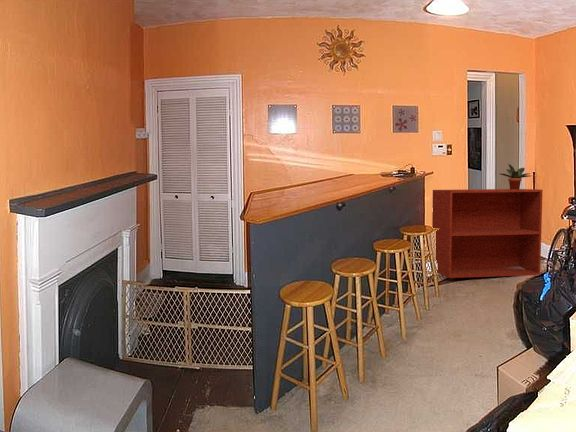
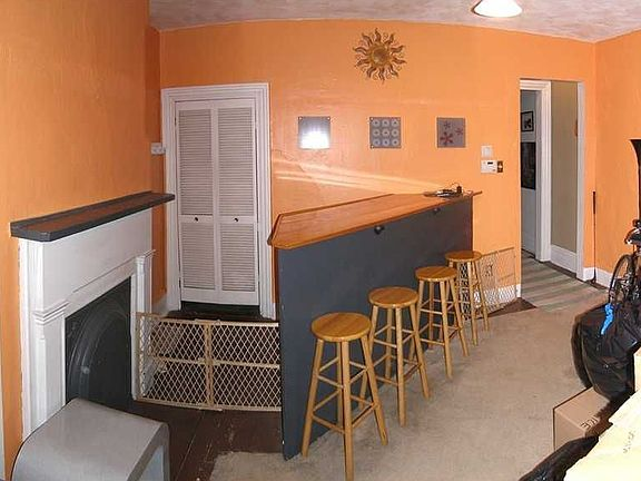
- potted plant (515, 176)
- tv stand (485, 231)
